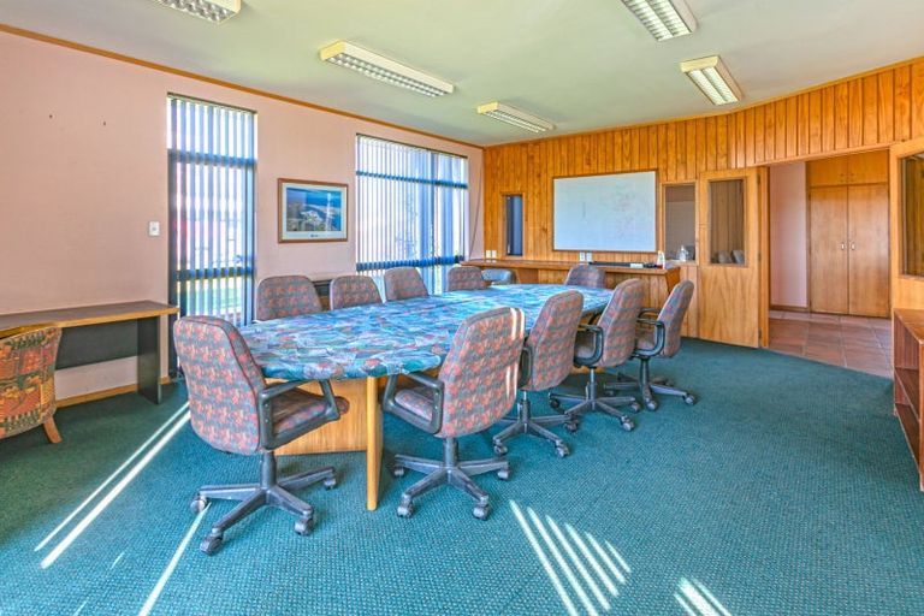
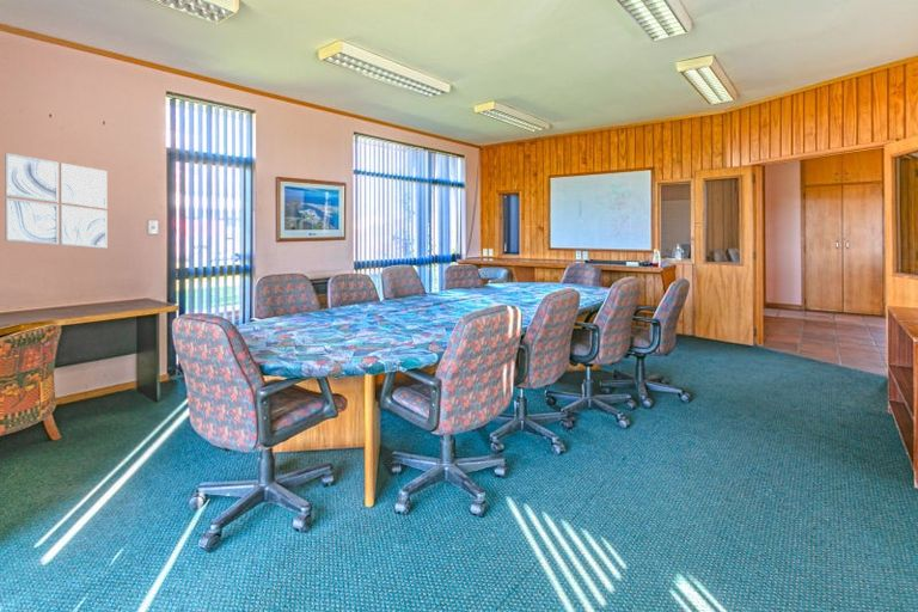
+ wall art (60, 202)
